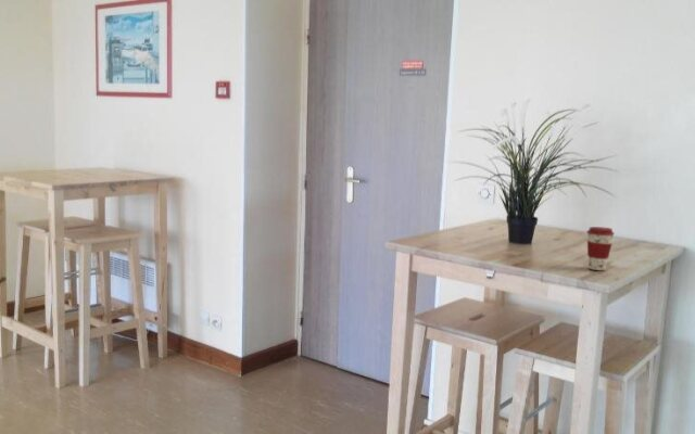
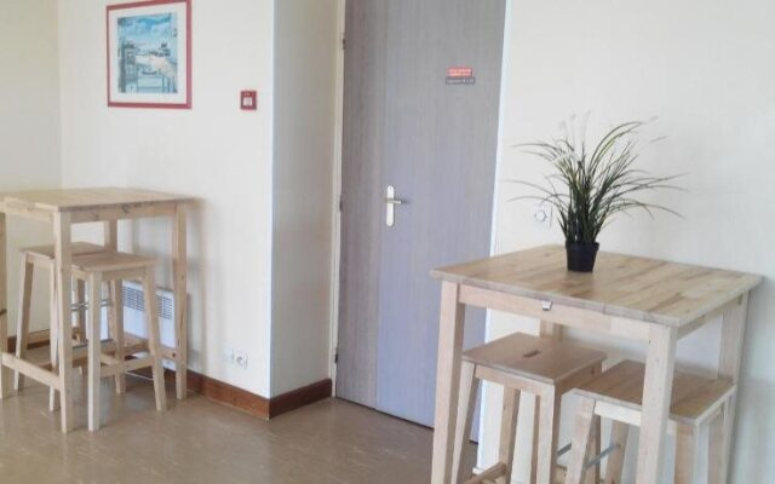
- coffee cup (598, 248)
